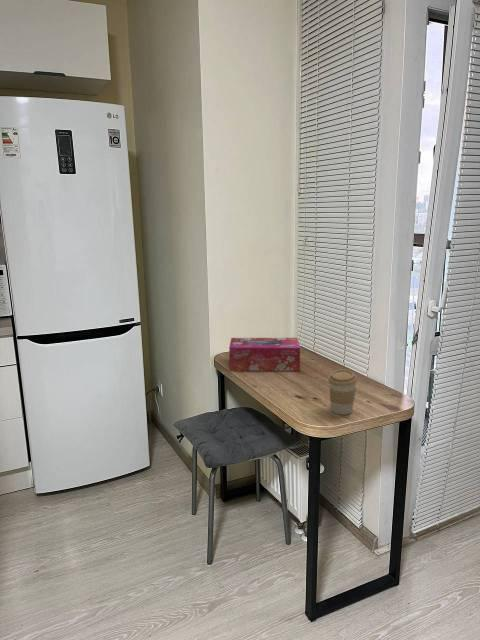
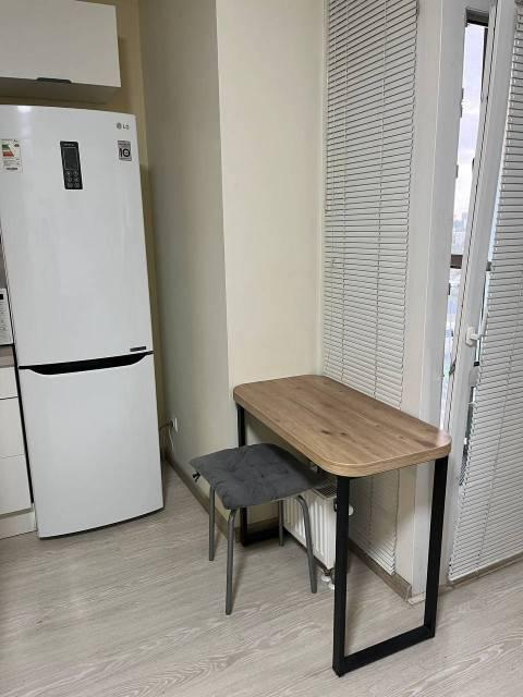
- coffee cup (342, 391)
- tissue box (264, 353)
